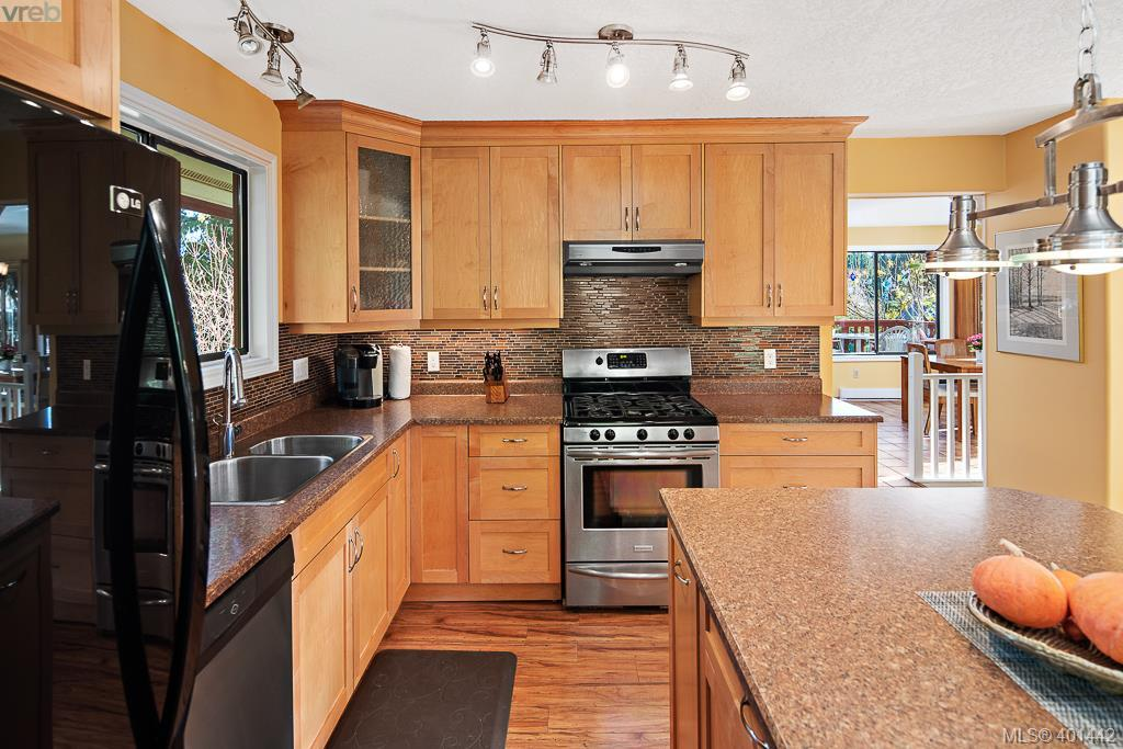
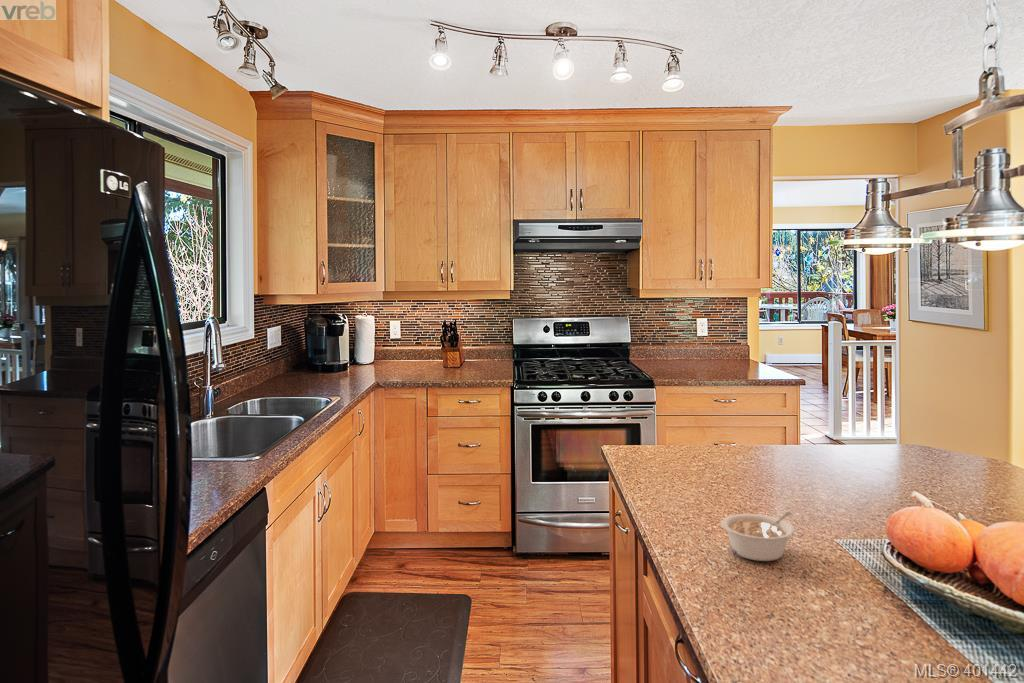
+ legume (757, 534)
